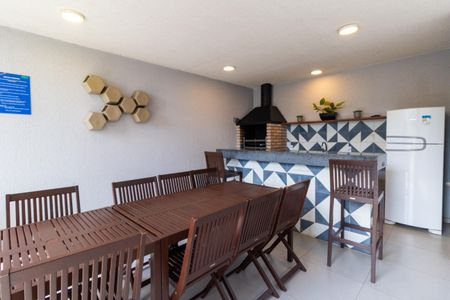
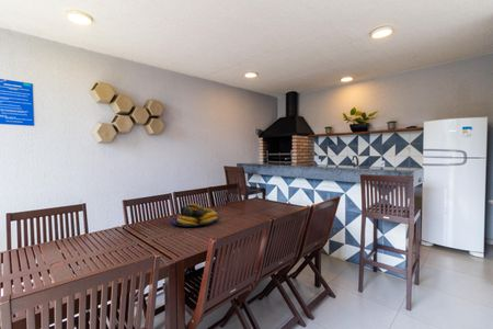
+ fruit bowl (195, 212)
